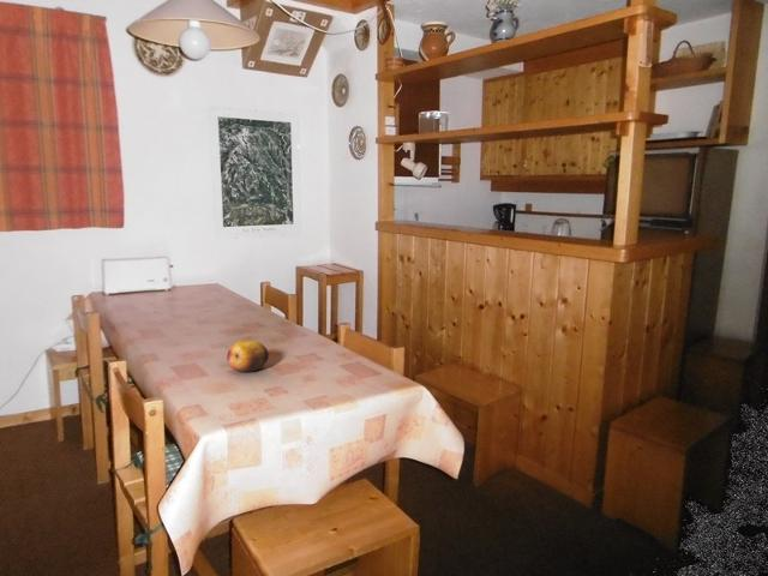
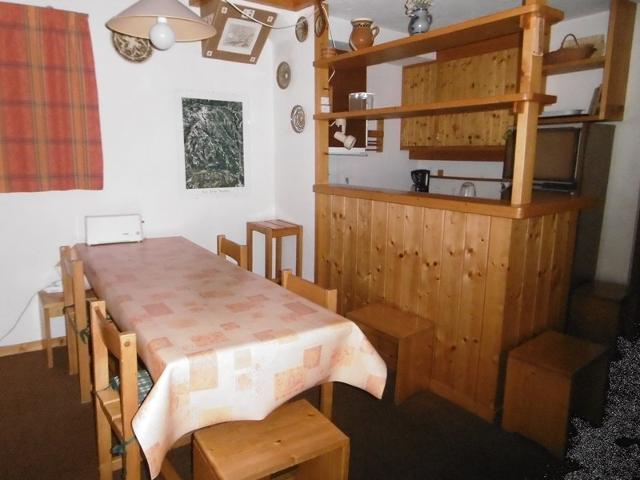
- fruit (248, 354)
